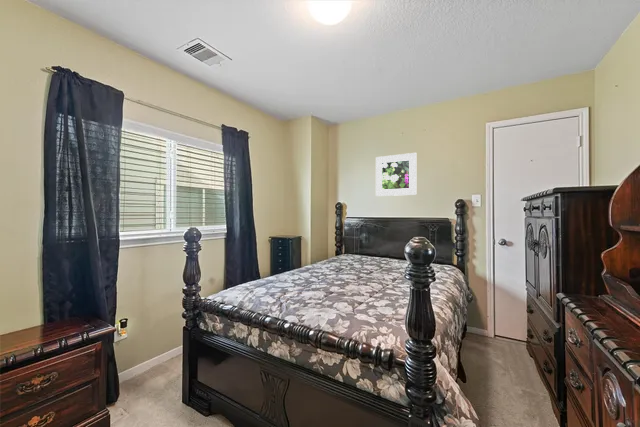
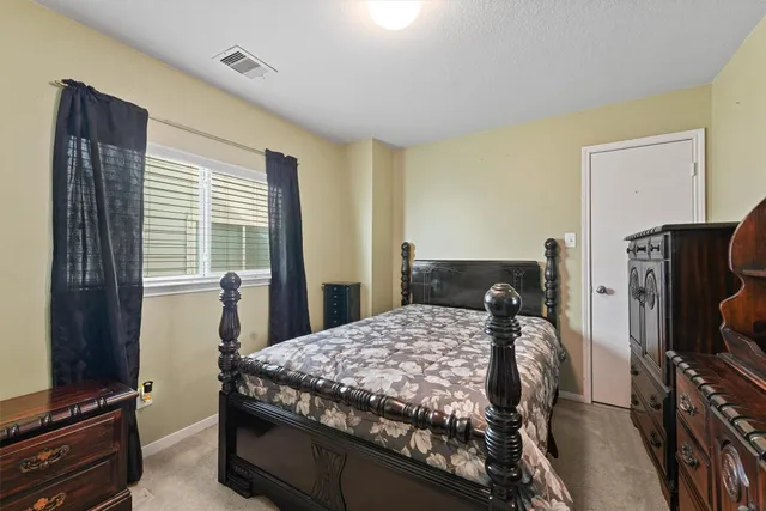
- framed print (395, 175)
